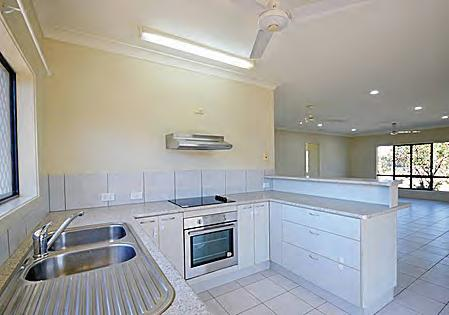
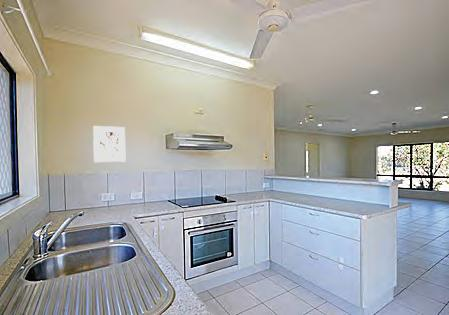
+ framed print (109, 144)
